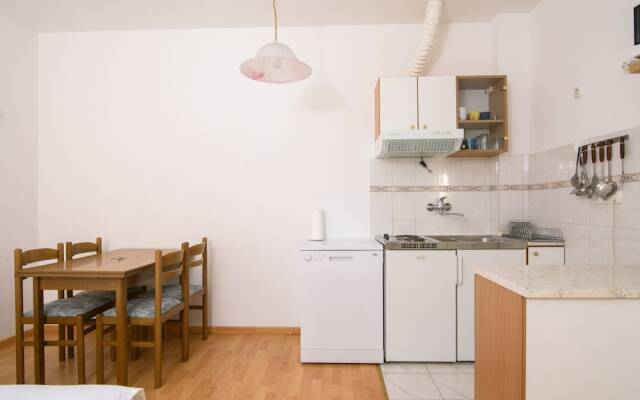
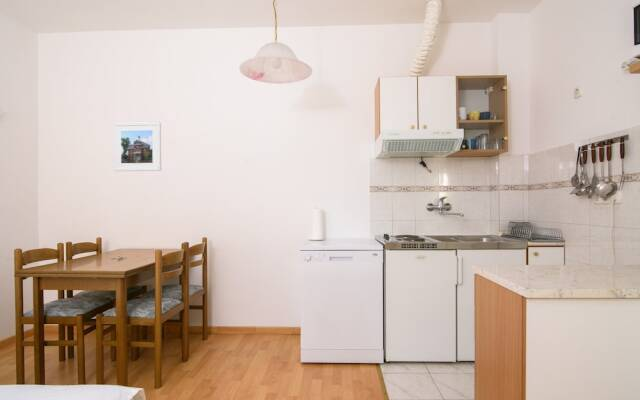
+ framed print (137, 146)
